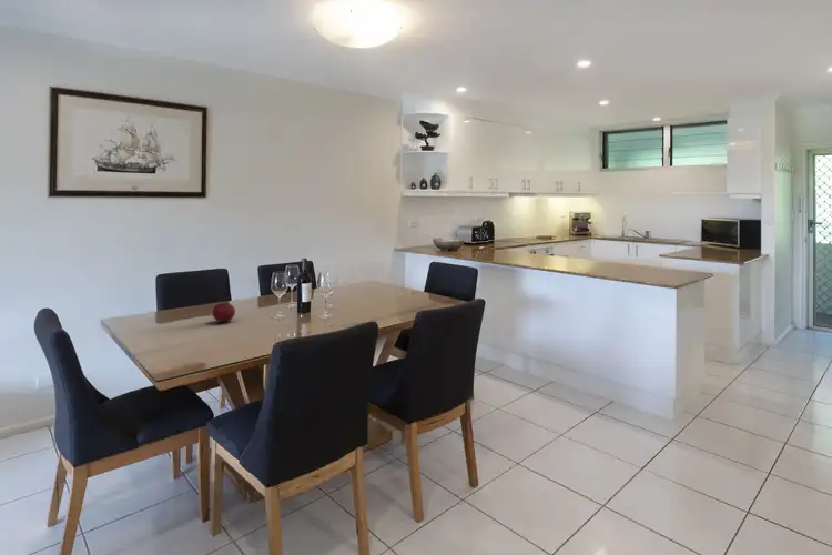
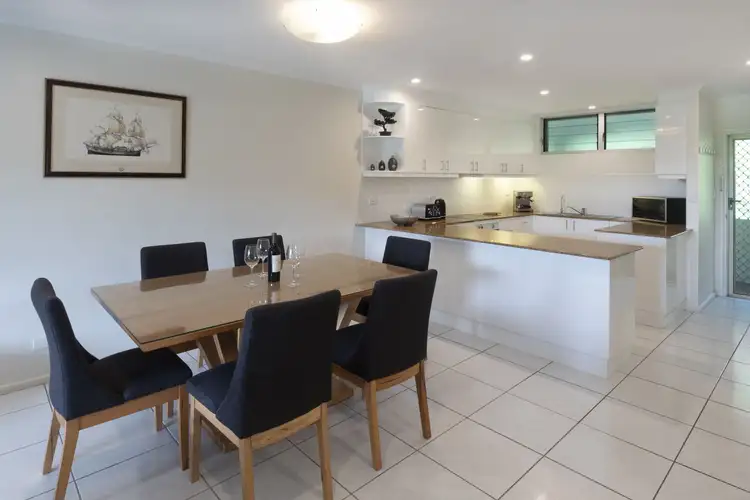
- fruit (223, 311)
